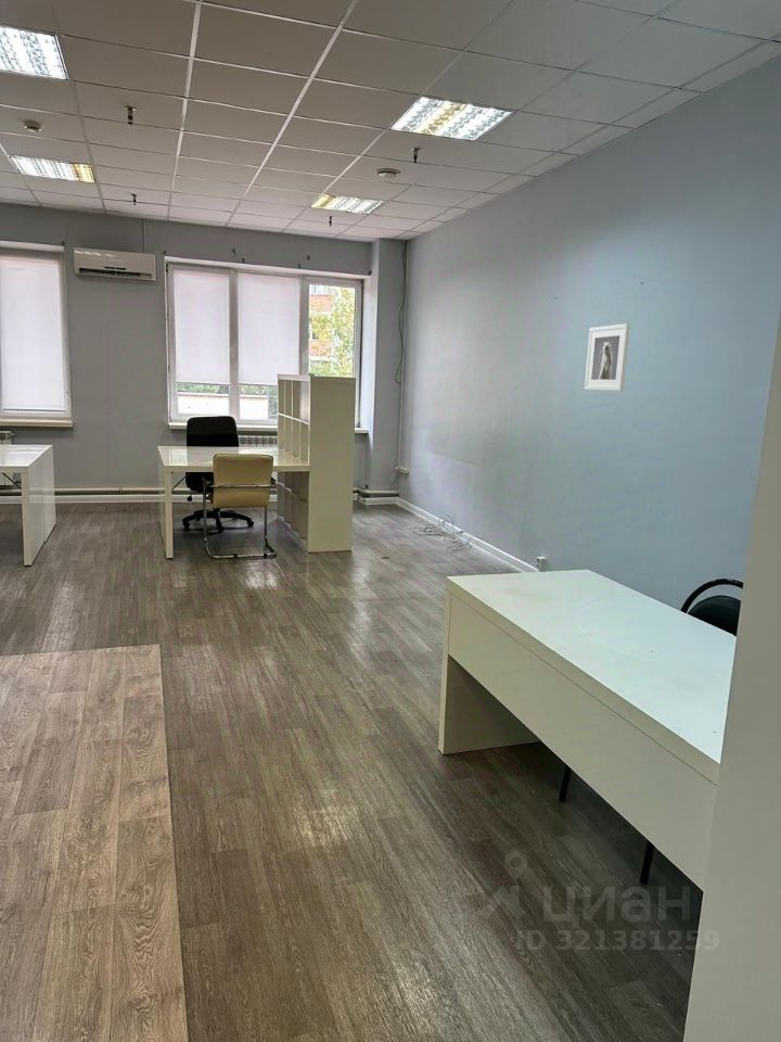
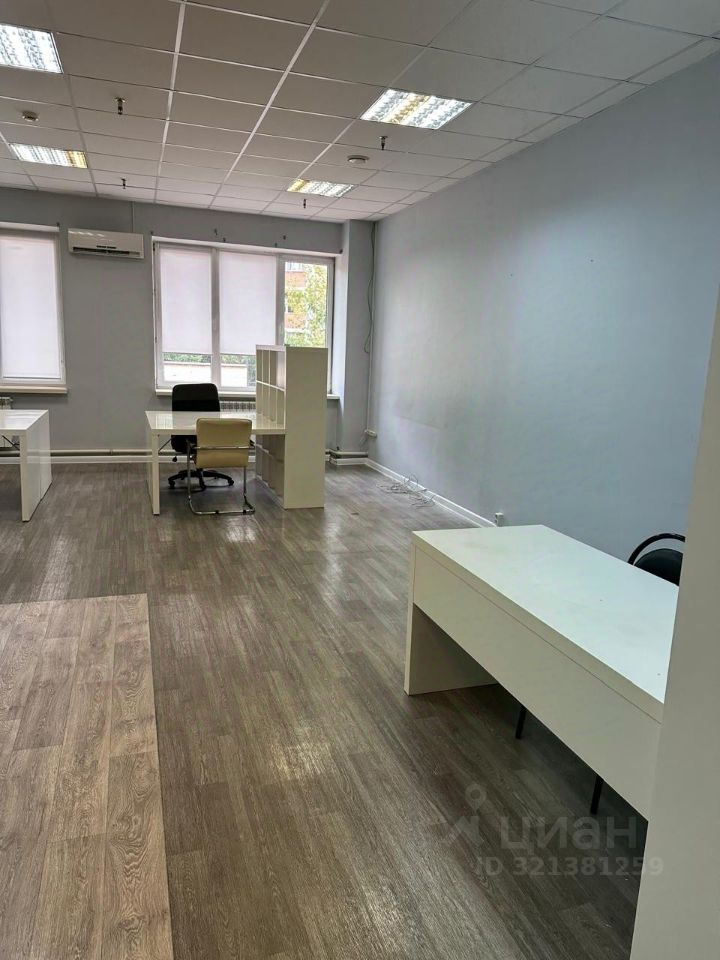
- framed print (605, 358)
